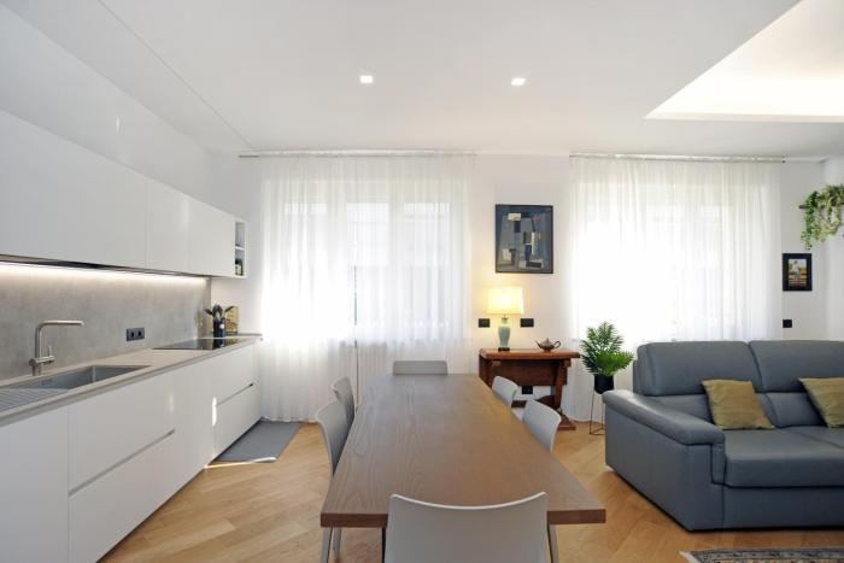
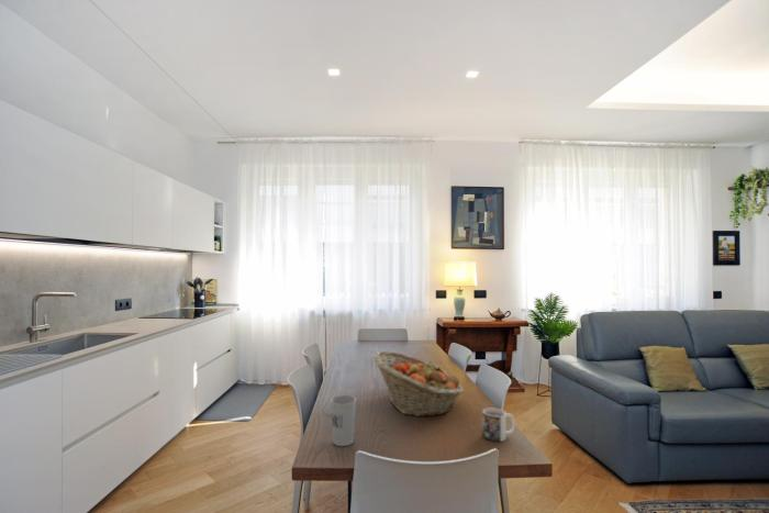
+ fruit basket (416, 379)
+ cup (343, 420)
+ mug (499, 424)
